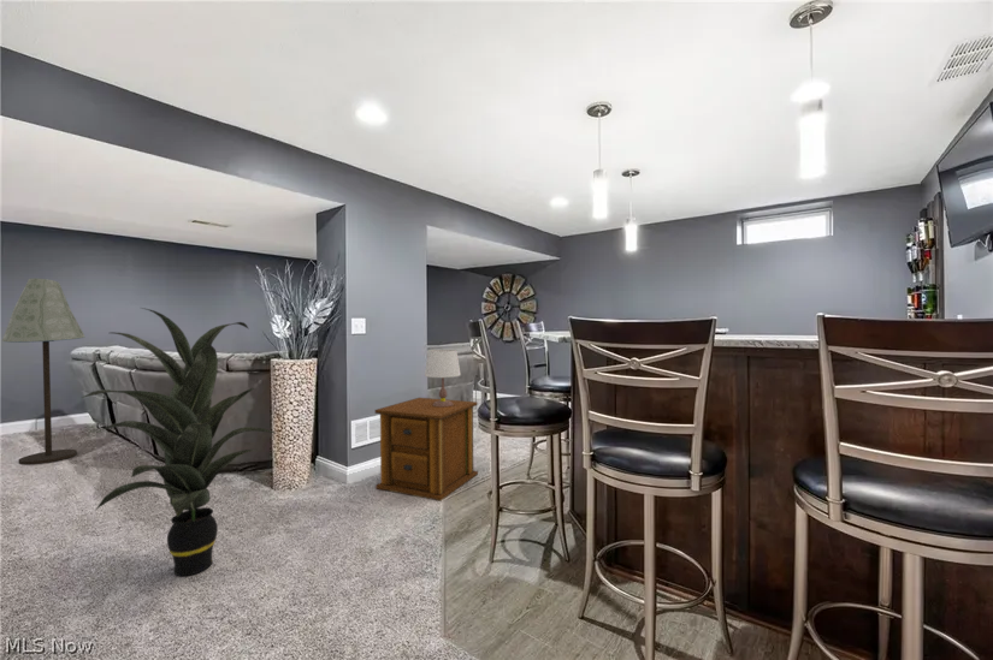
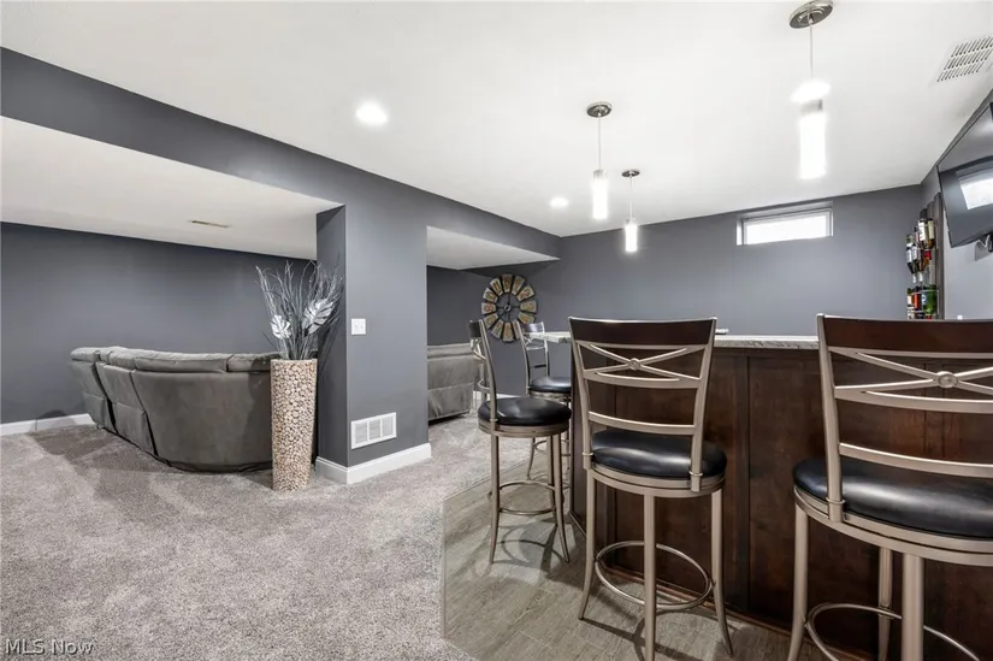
- floor lamp (46, 369)
- table lamp (442, 377)
- indoor plant (178, 439)
- side table (428, 442)
